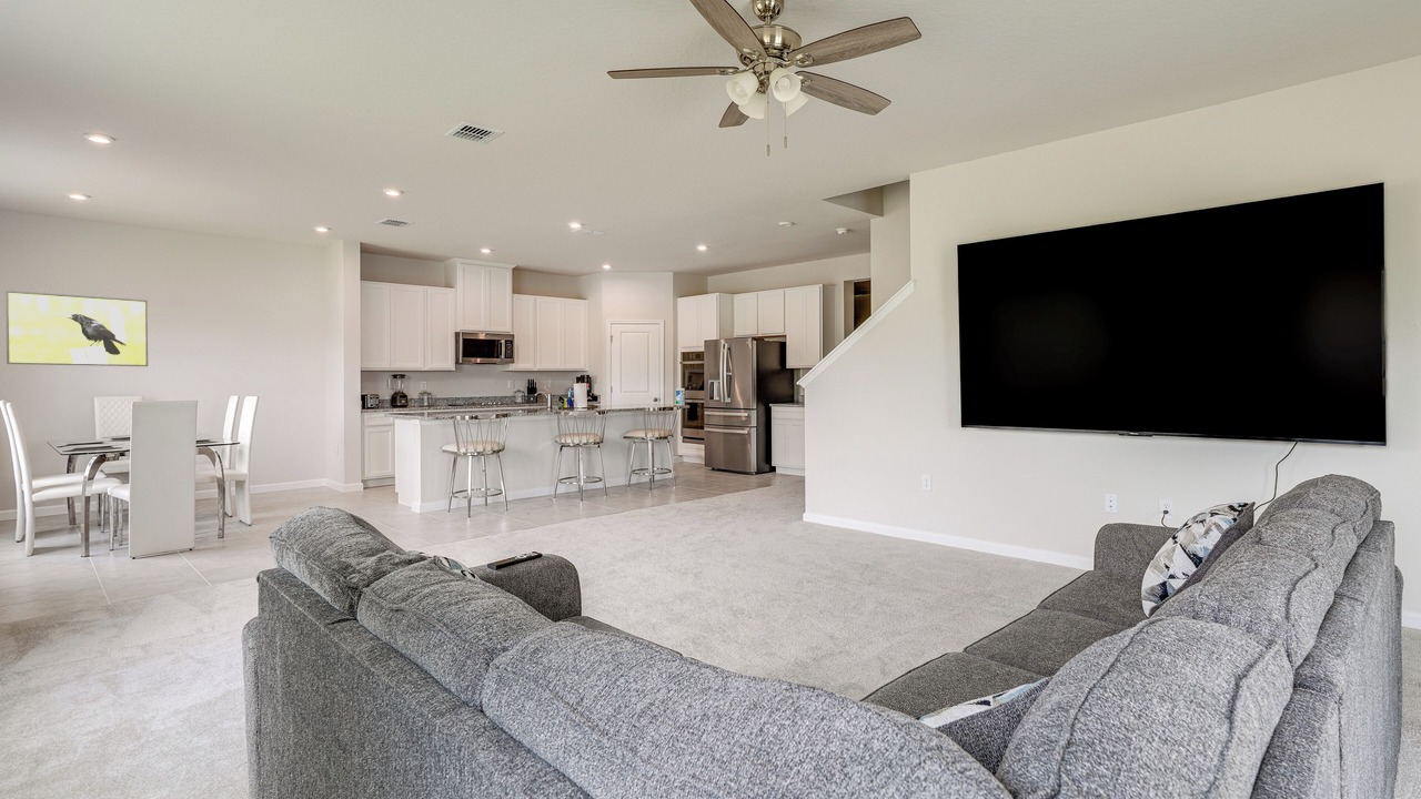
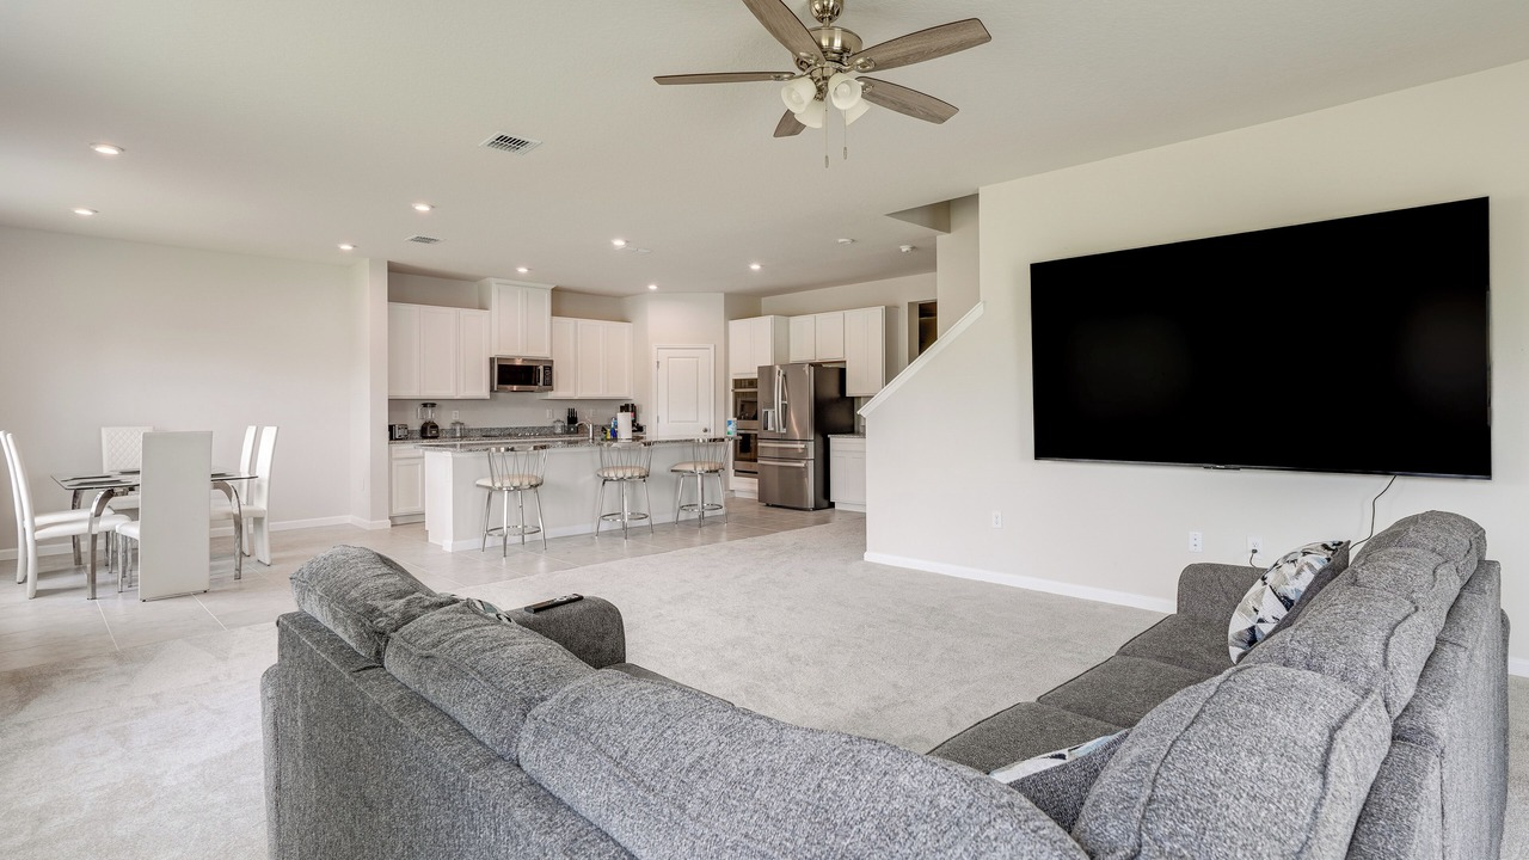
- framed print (80, 330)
